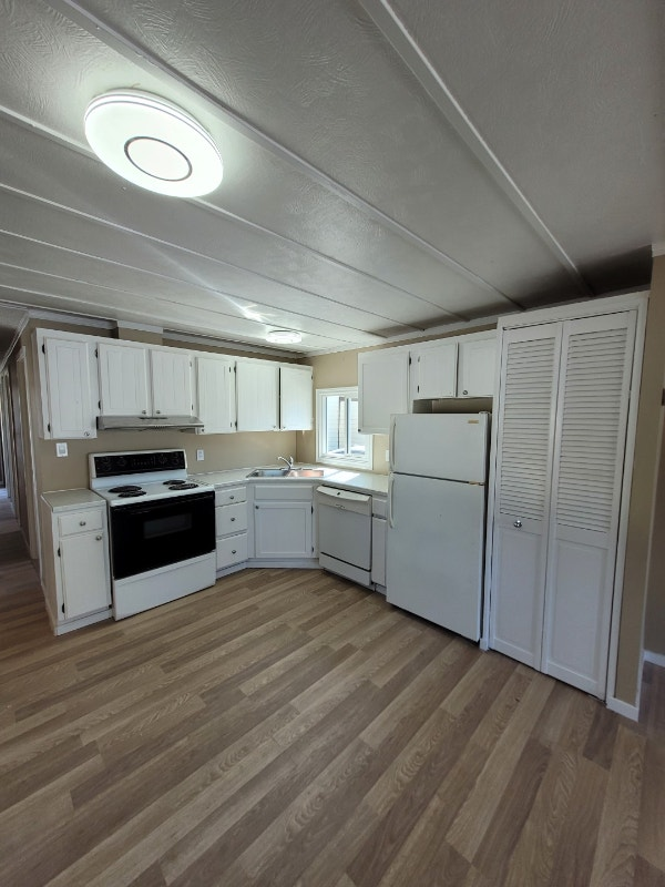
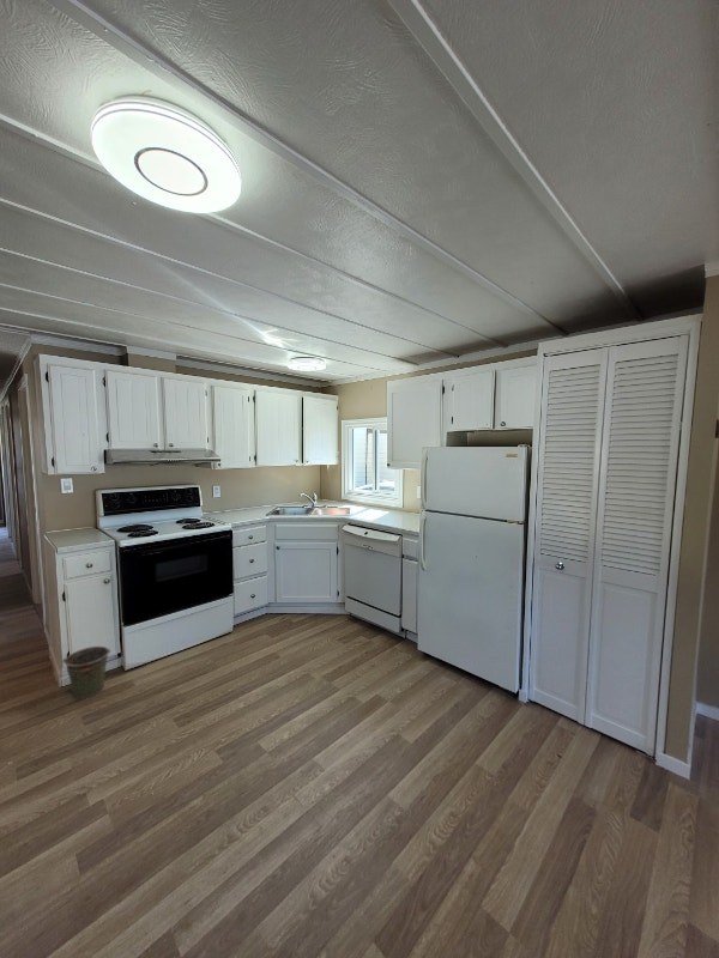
+ bucket (86, 672)
